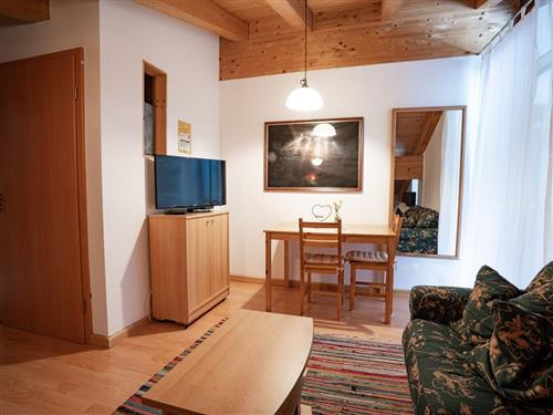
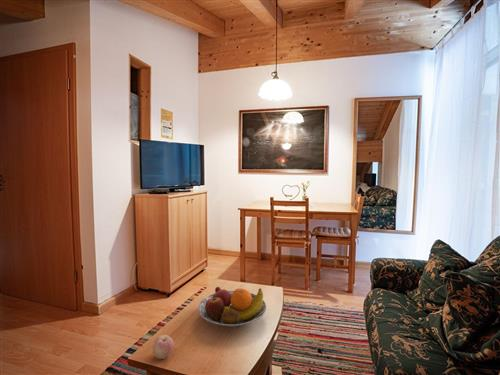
+ fruit bowl (232, 303)
+ apple (163, 347)
